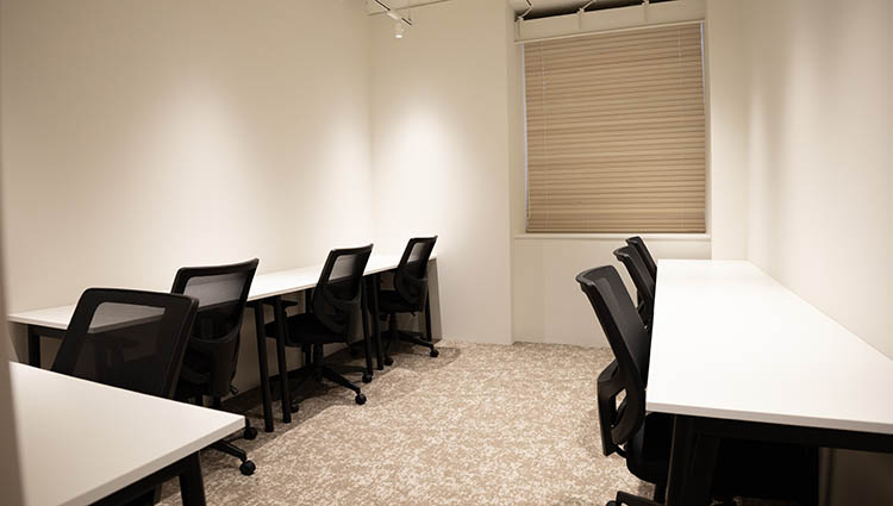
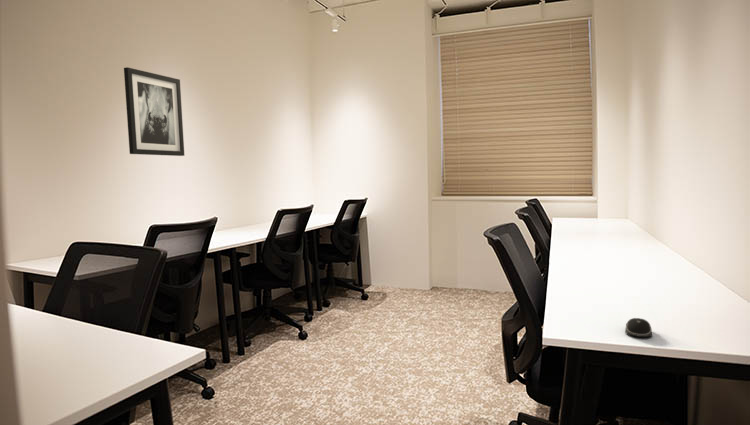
+ wall art (156, 114)
+ computer mouse (638, 325)
